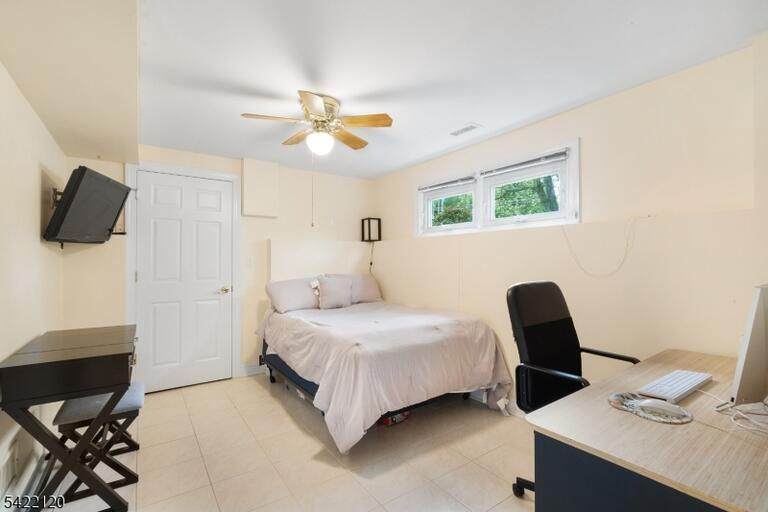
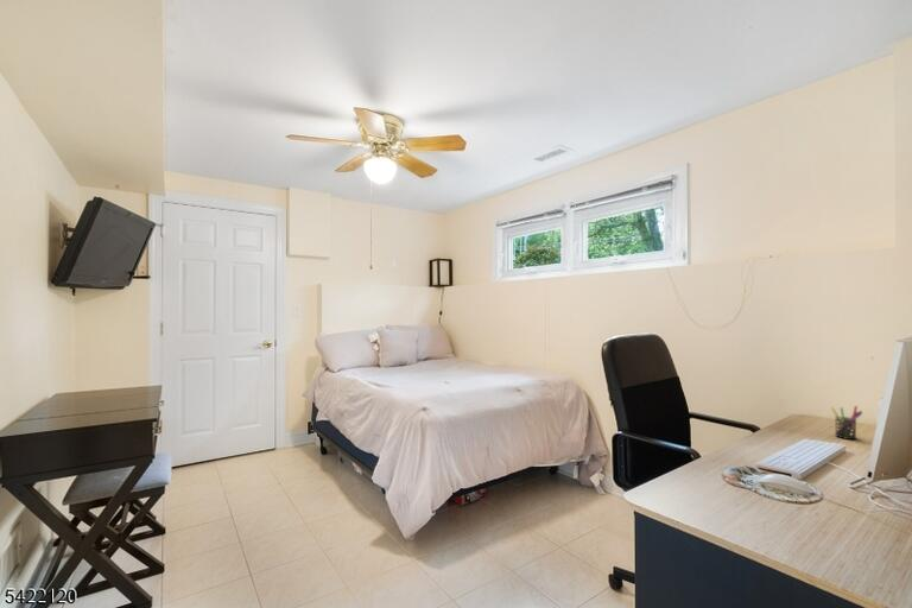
+ pen holder (846, 420)
